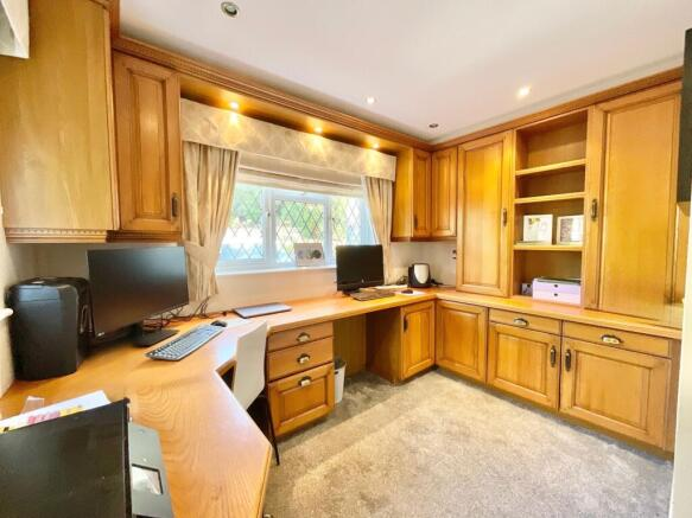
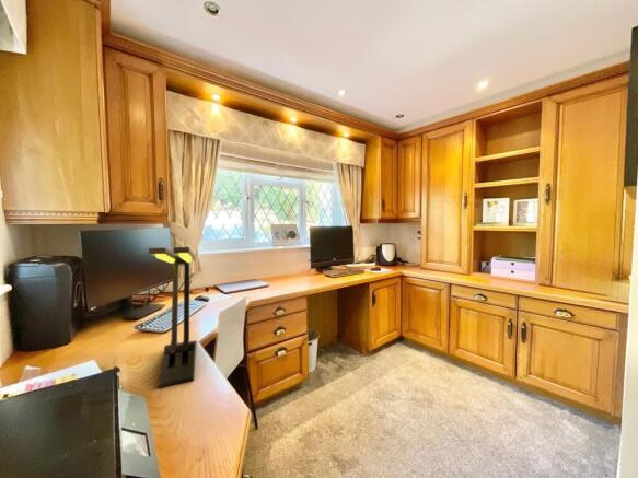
+ desk lamp (177, 305)
